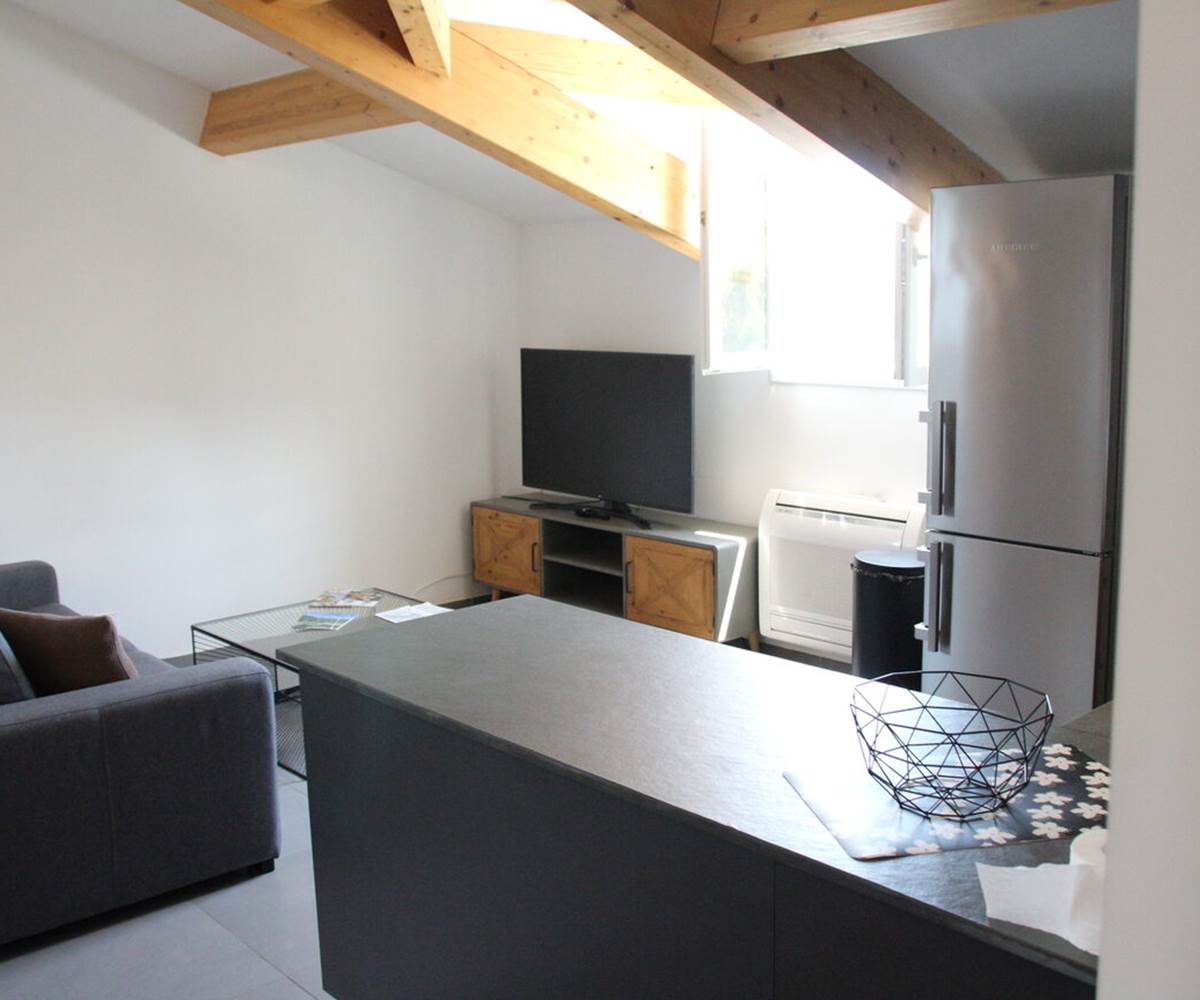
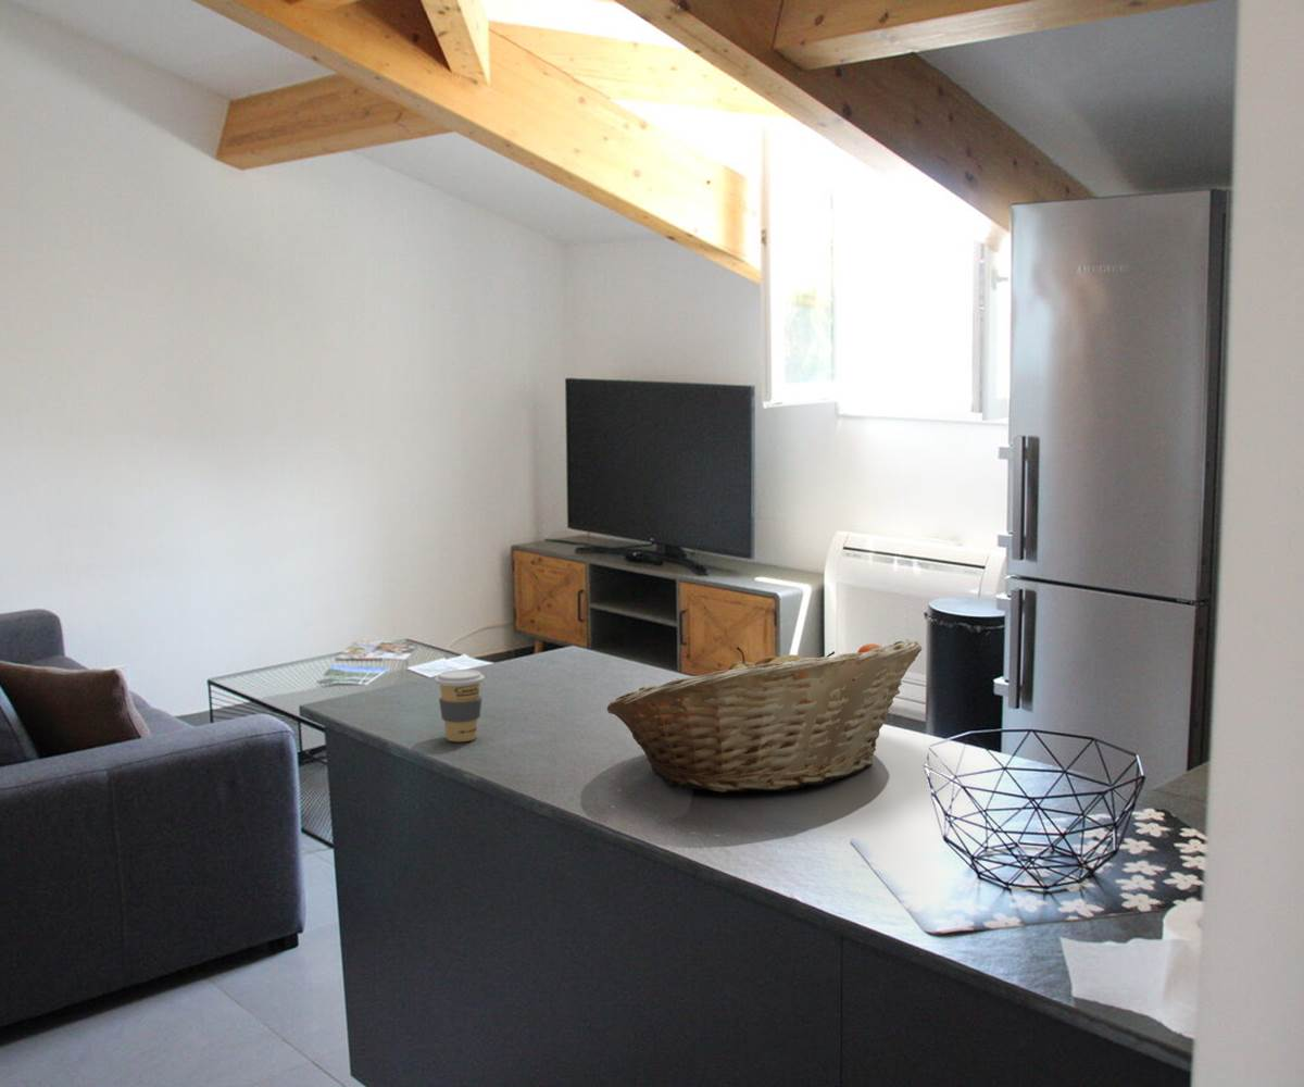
+ fruit basket (768, 702)
+ coffee cup (460, 705)
